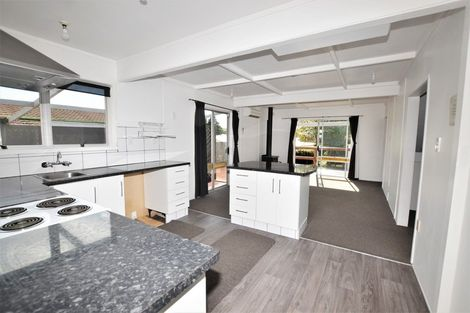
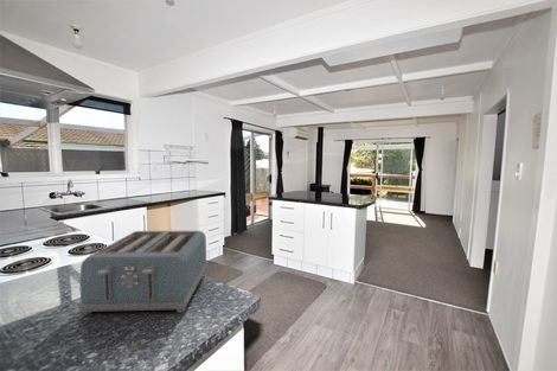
+ toaster (152, 266)
